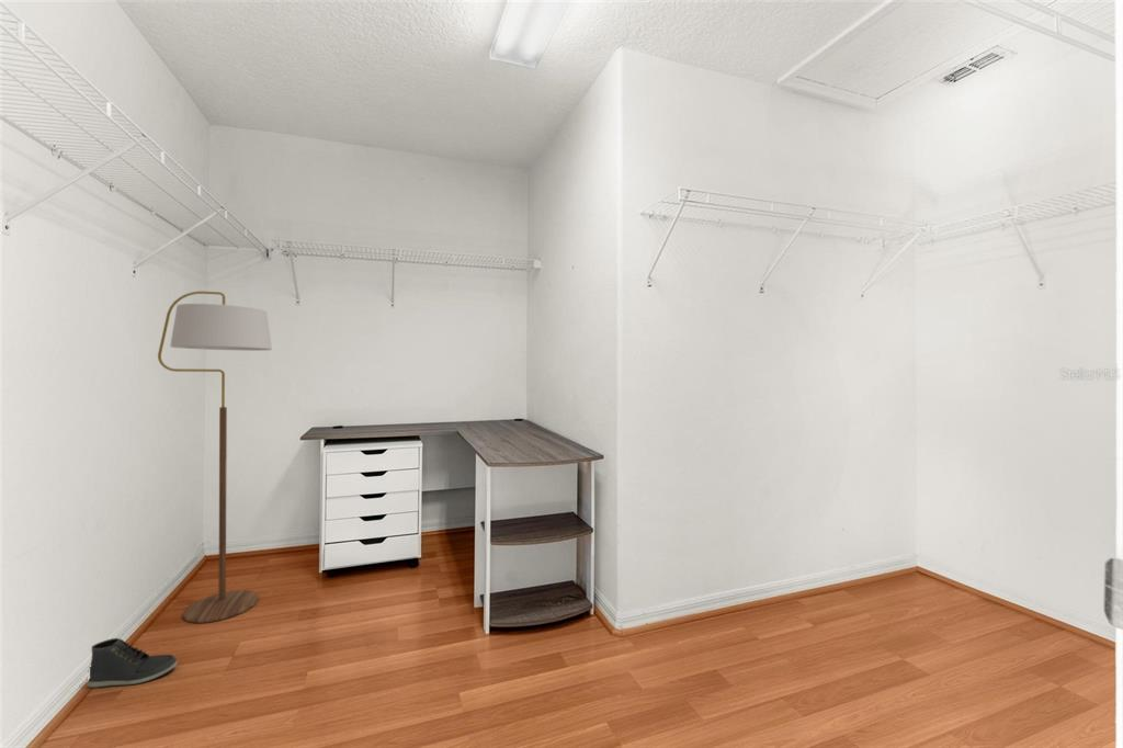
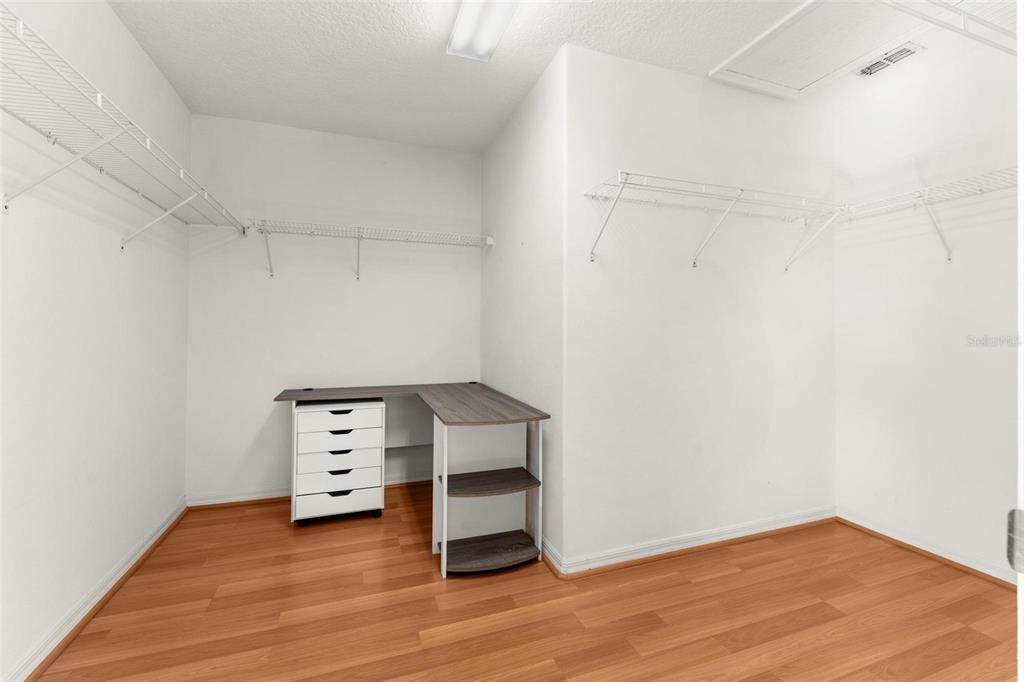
- floor lamp (219, 450)
- sneaker (132, 658)
